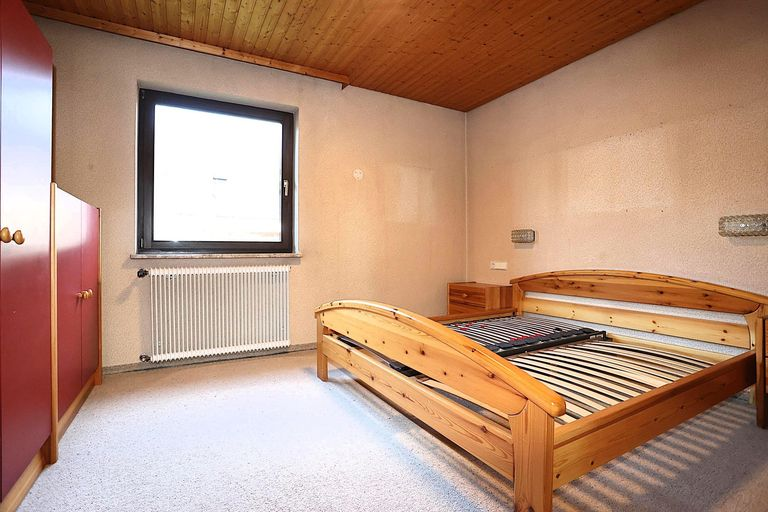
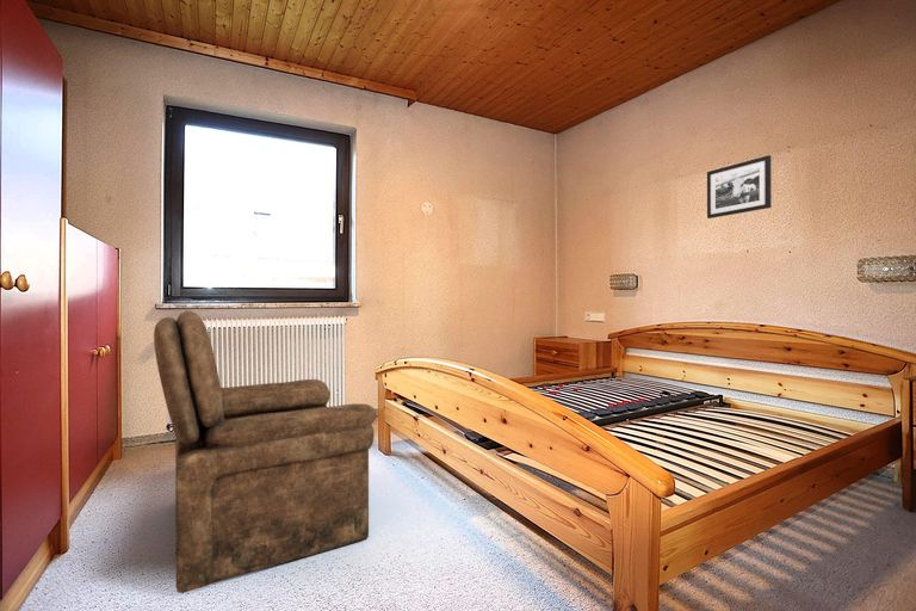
+ picture frame (737, 189)
+ armchair (261, 414)
